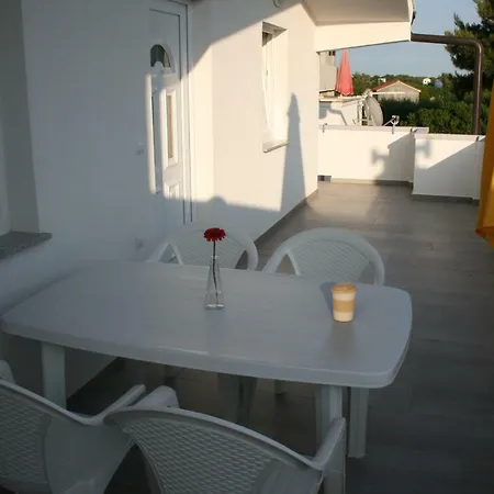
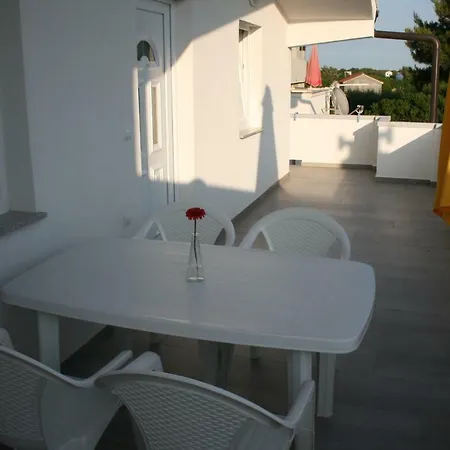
- coffee cup (343, 301)
